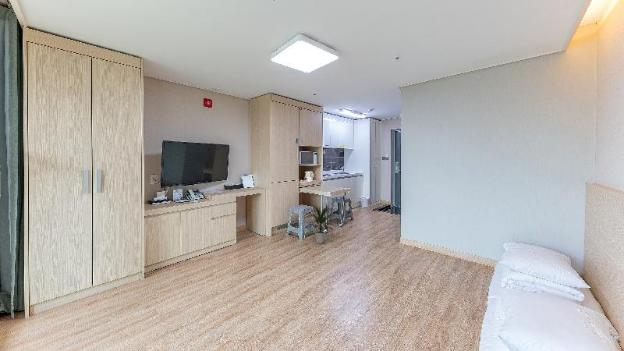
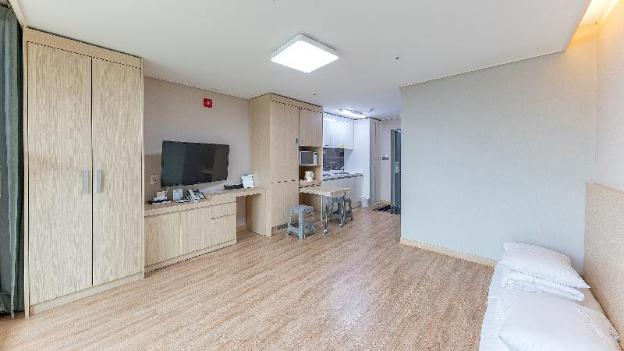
- indoor plant (321, 223)
